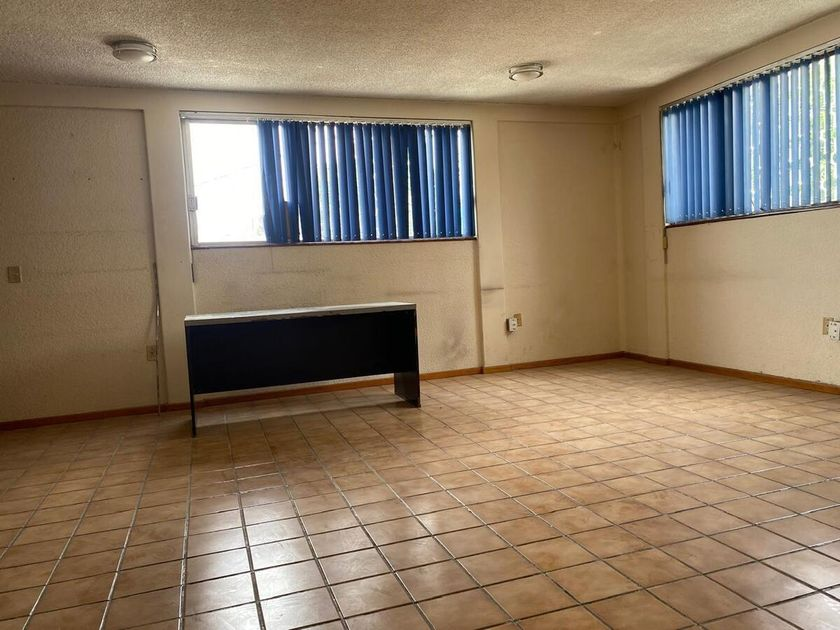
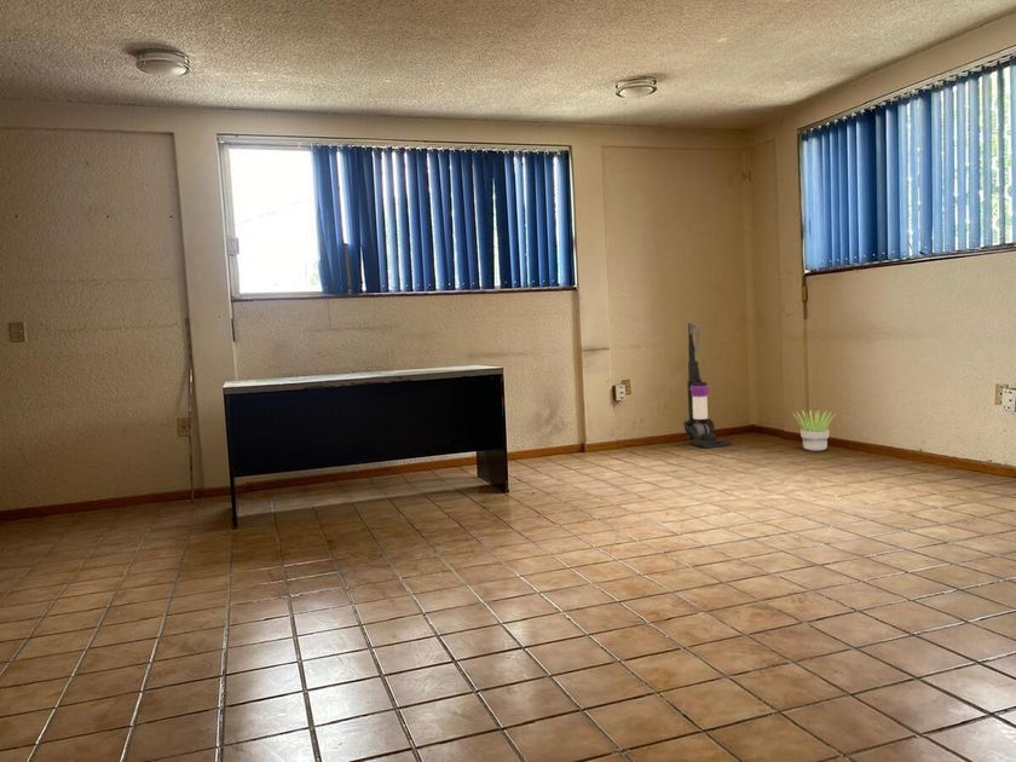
+ vacuum cleaner (702, 383)
+ potted plant (814, 431)
